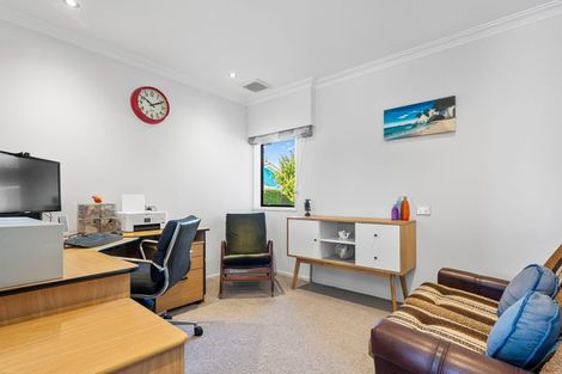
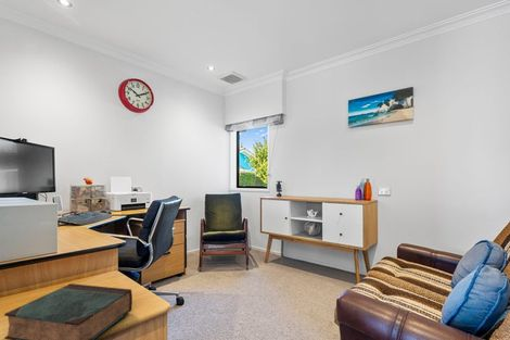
+ book (74, 311)
